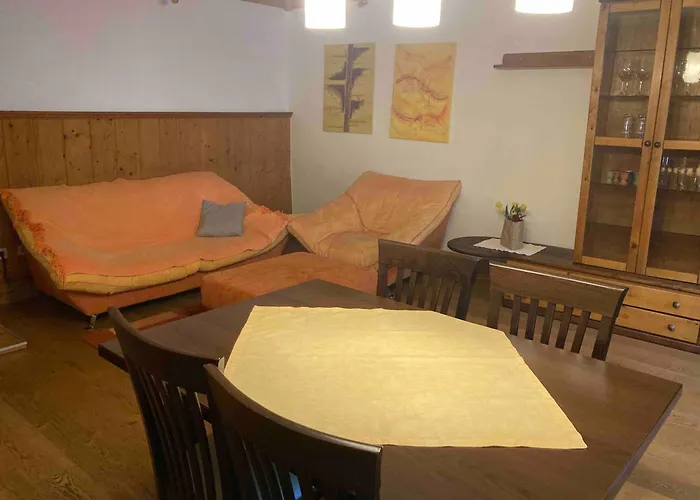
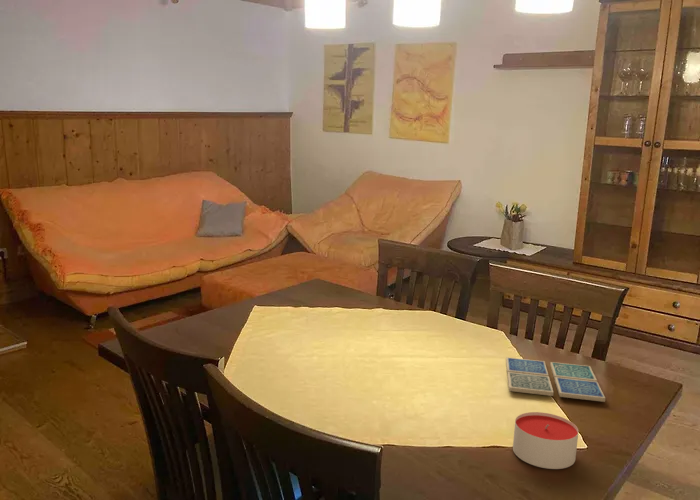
+ drink coaster (549, 378)
+ candle (545, 438)
